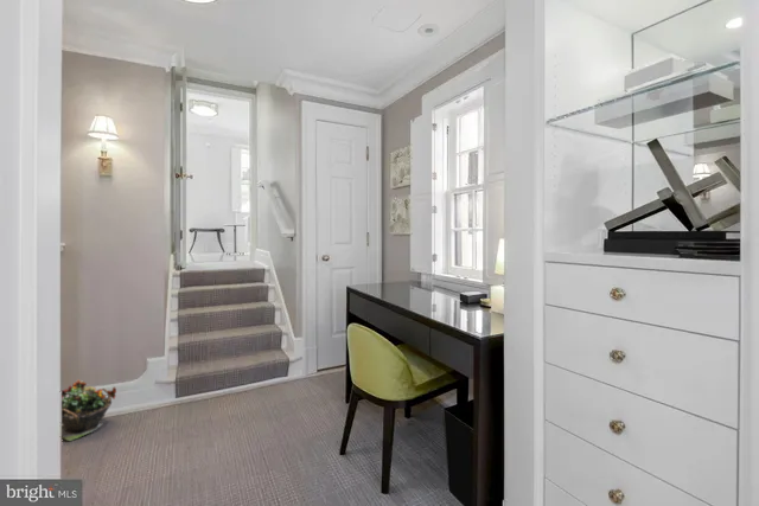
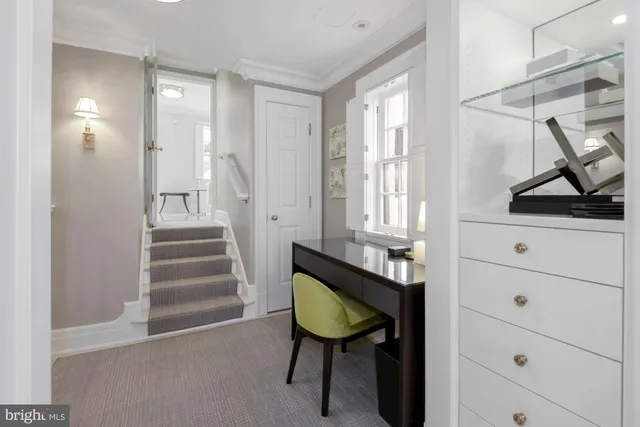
- potted plant (85, 404)
